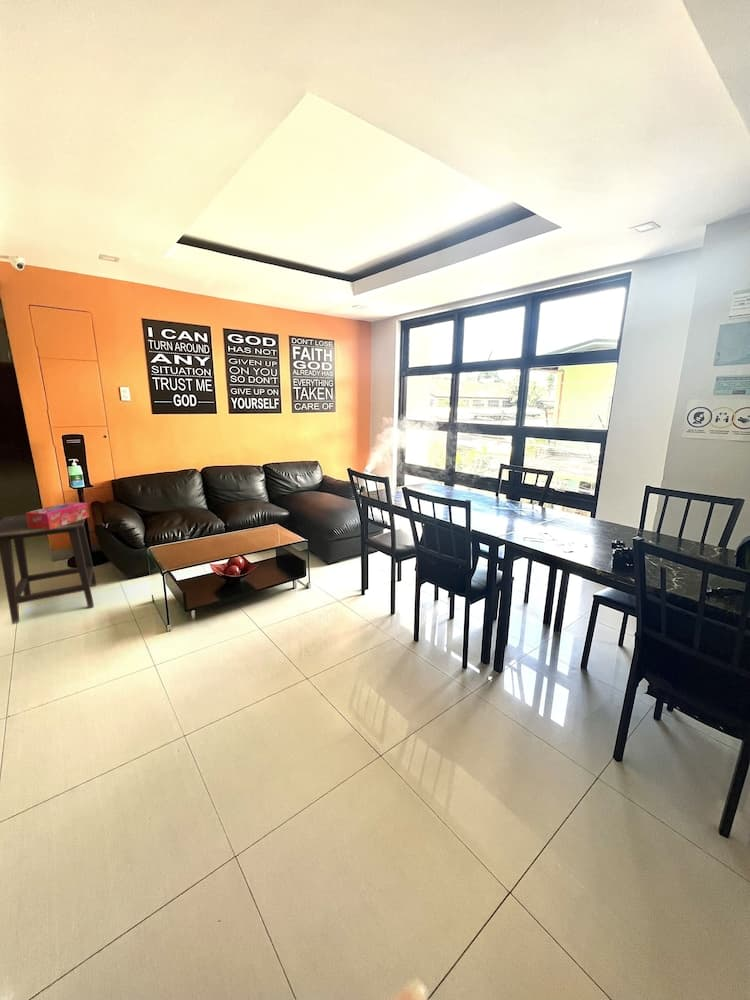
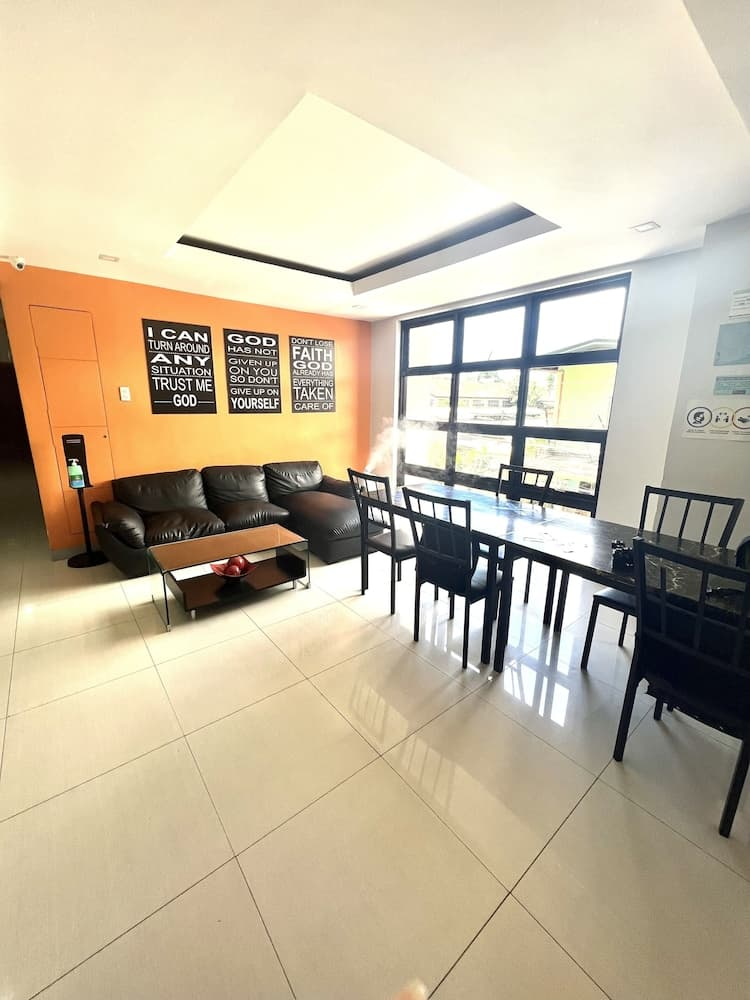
- tissue box (59, 514)
- side table (52, 571)
